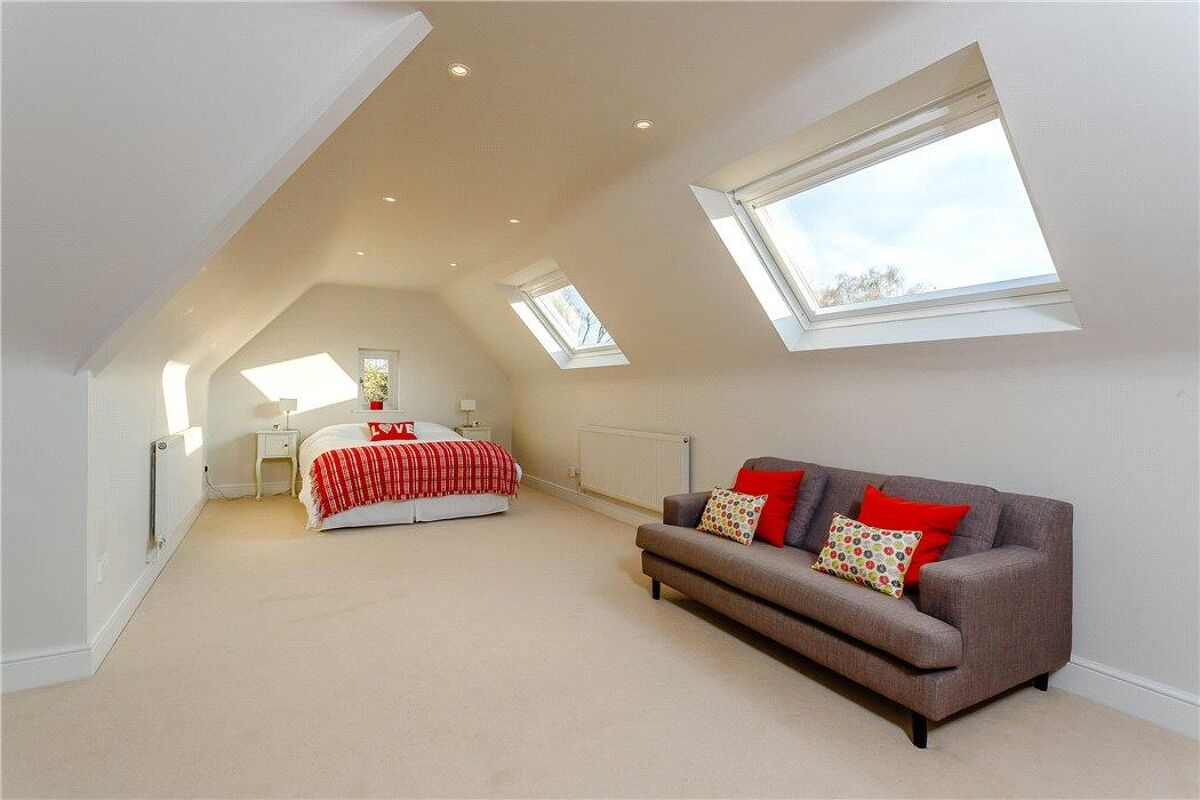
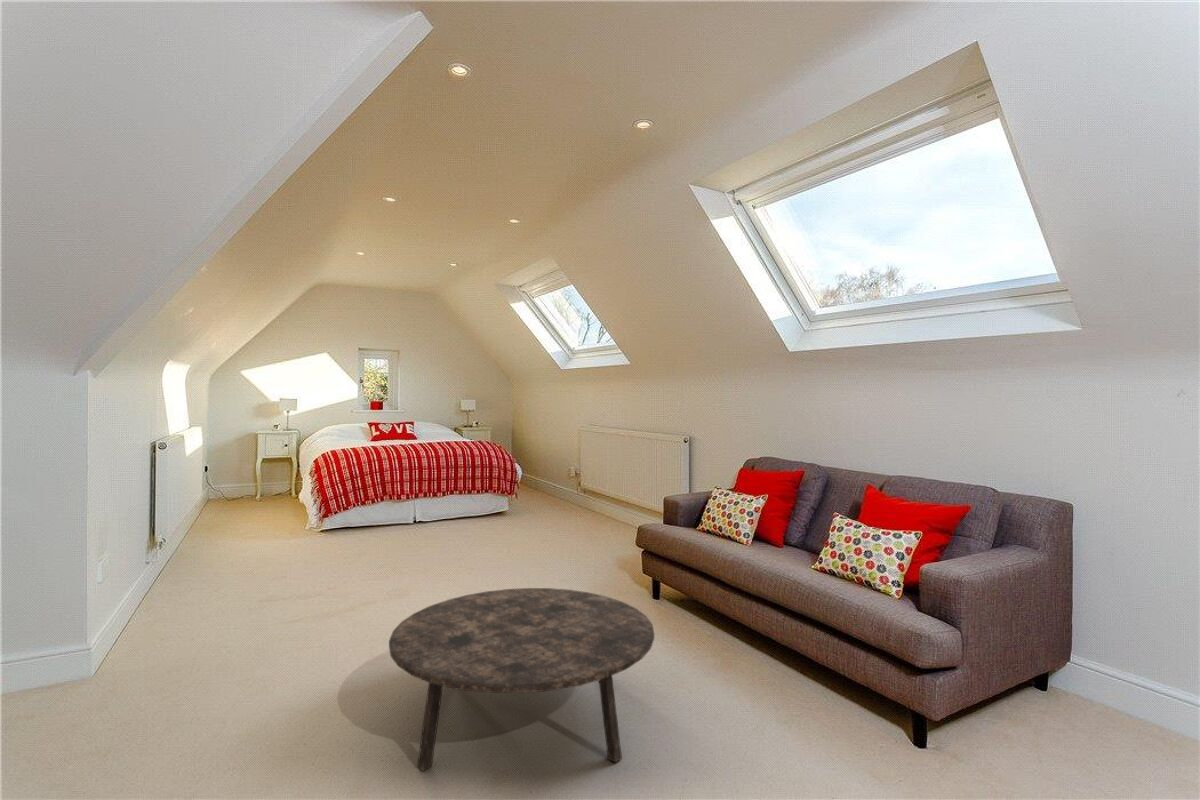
+ coffee table (524, 670)
